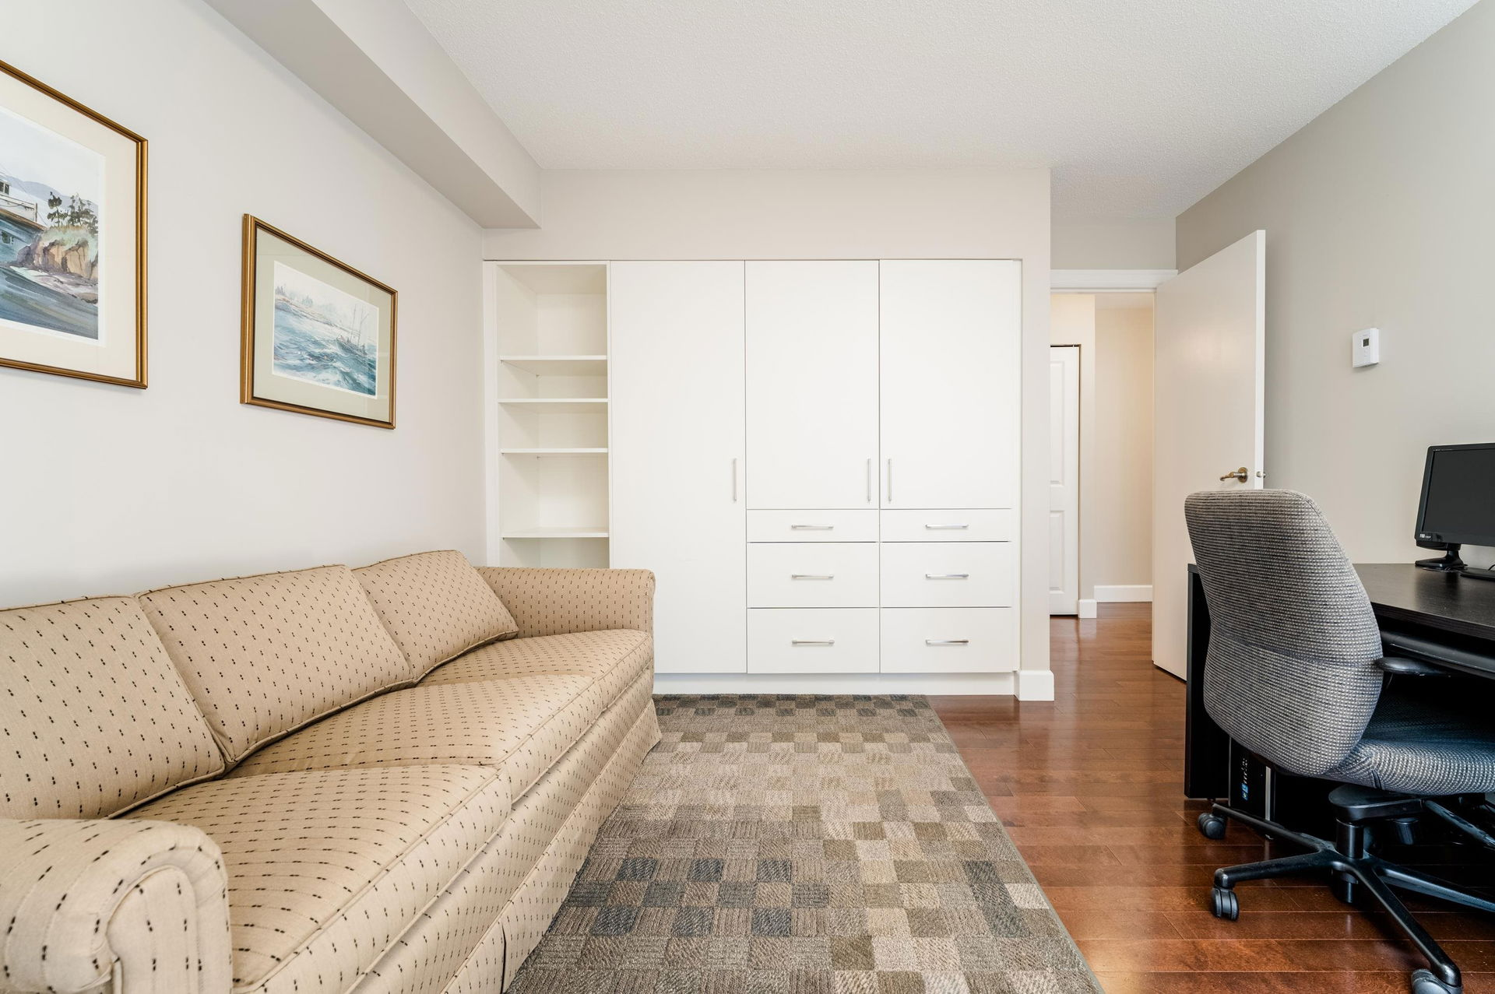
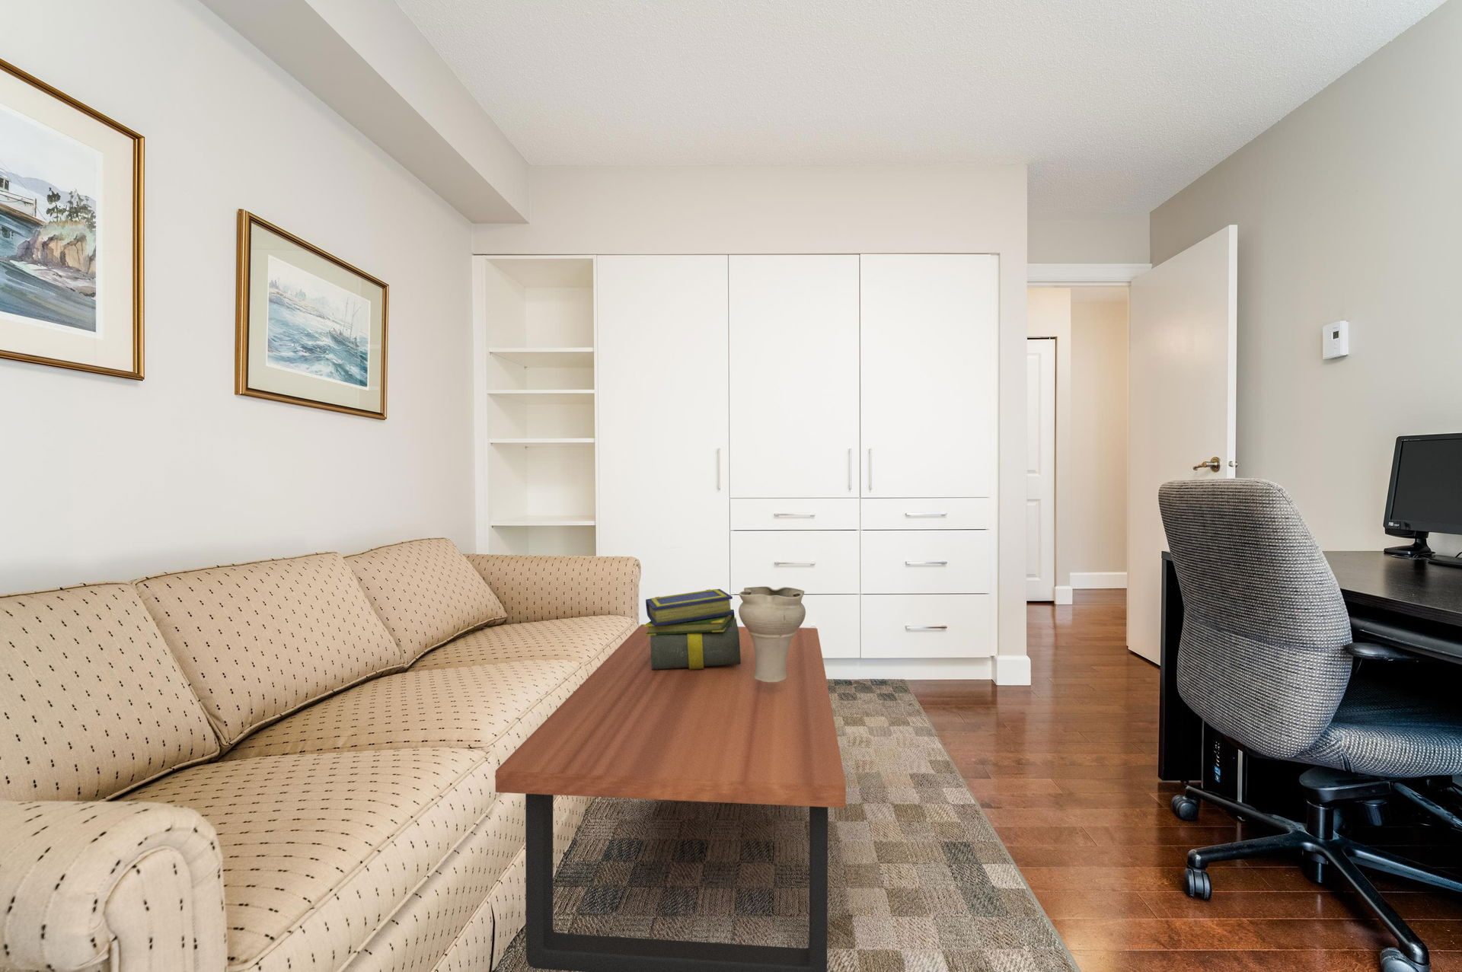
+ coffee table (708, 754)
+ vase (775, 639)
+ stack of books (691, 627)
